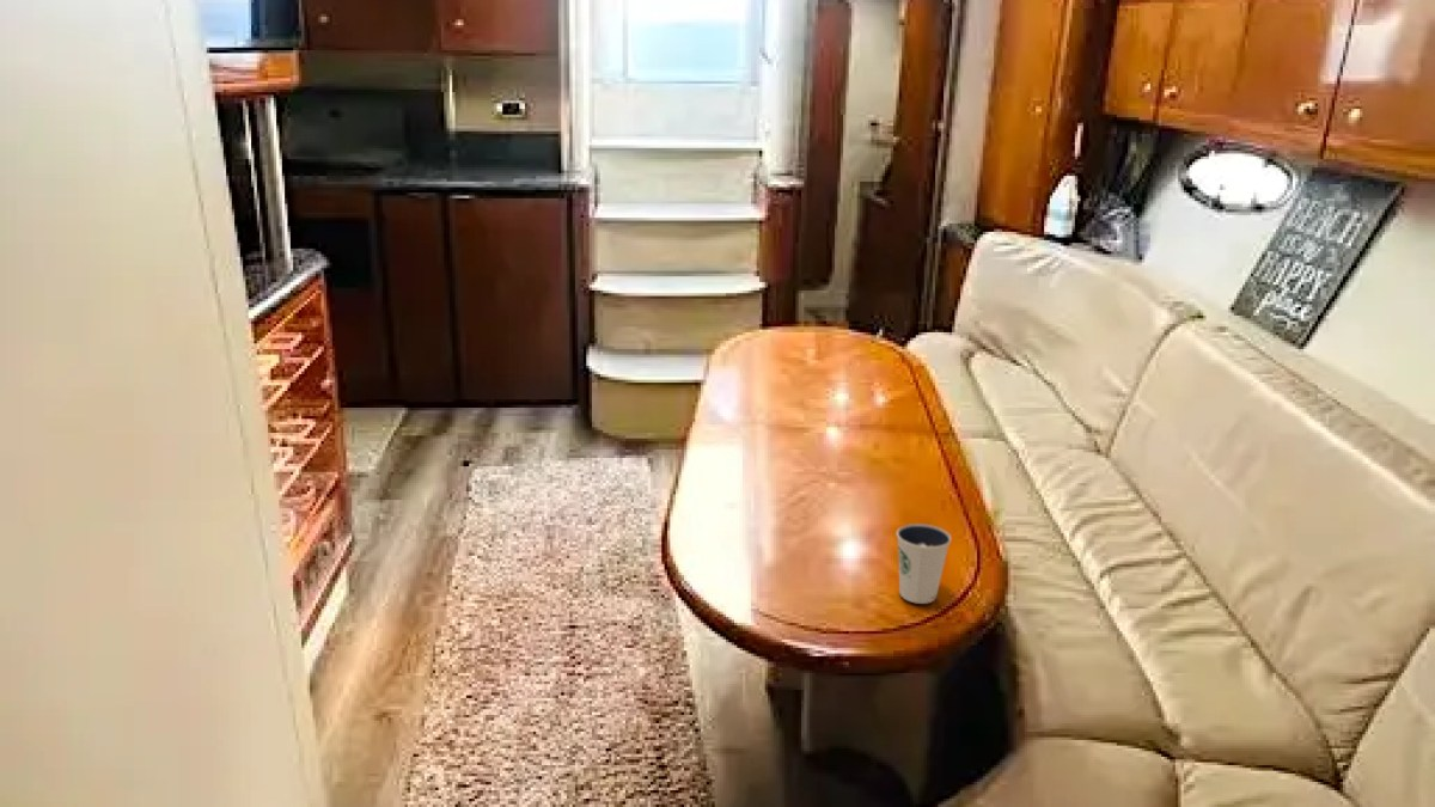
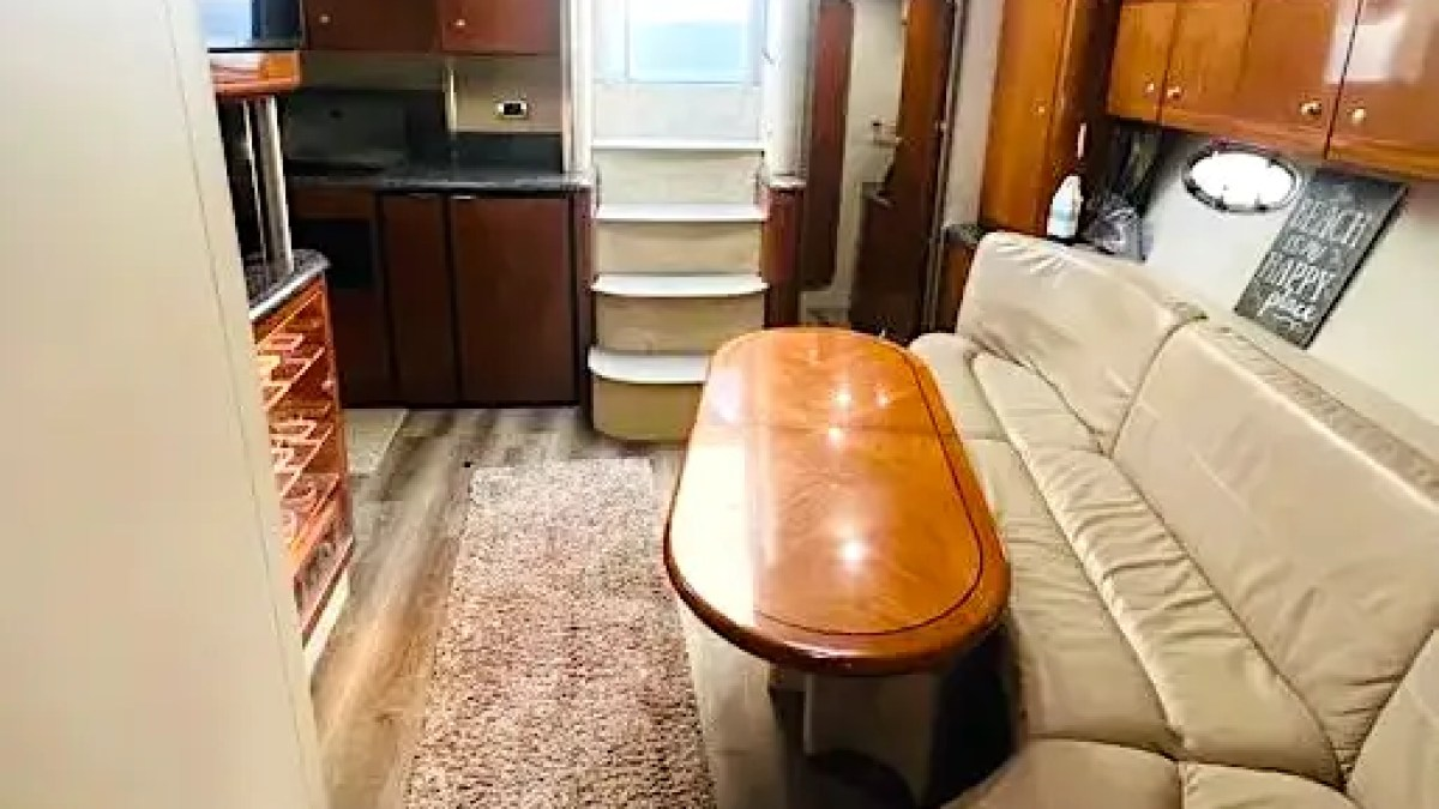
- dixie cup (920, 565)
